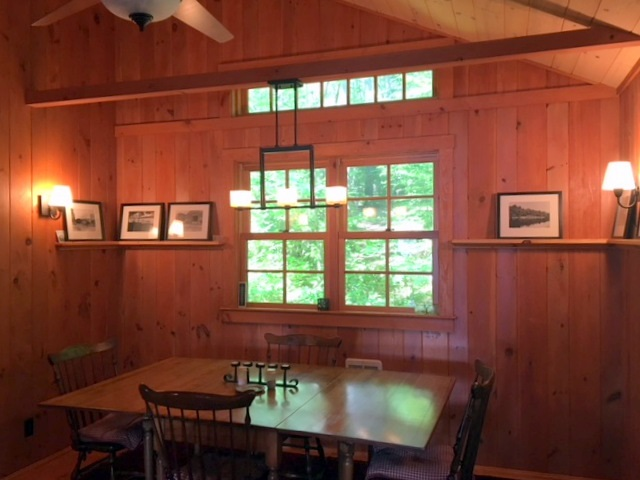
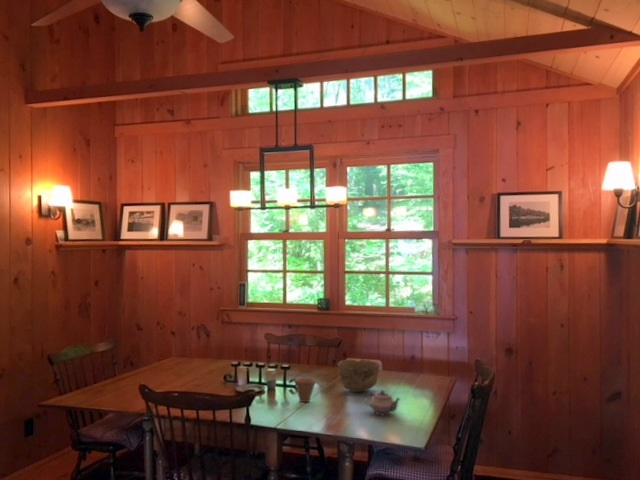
+ cup (305, 390)
+ teapot (382, 401)
+ bowl (358, 377)
